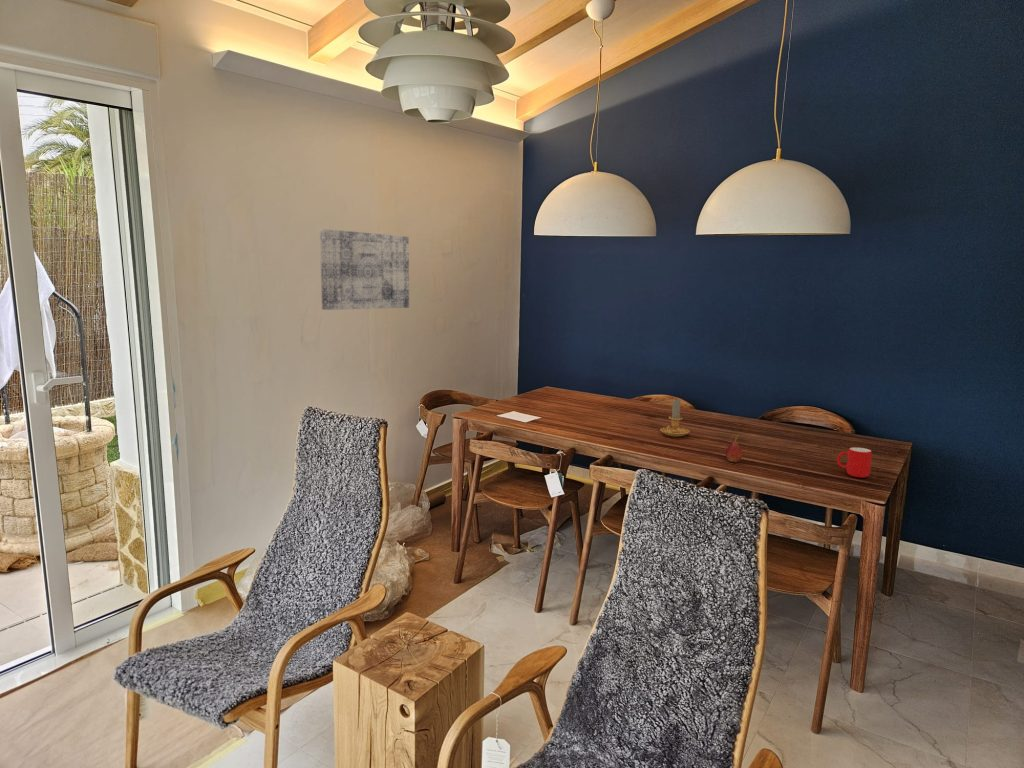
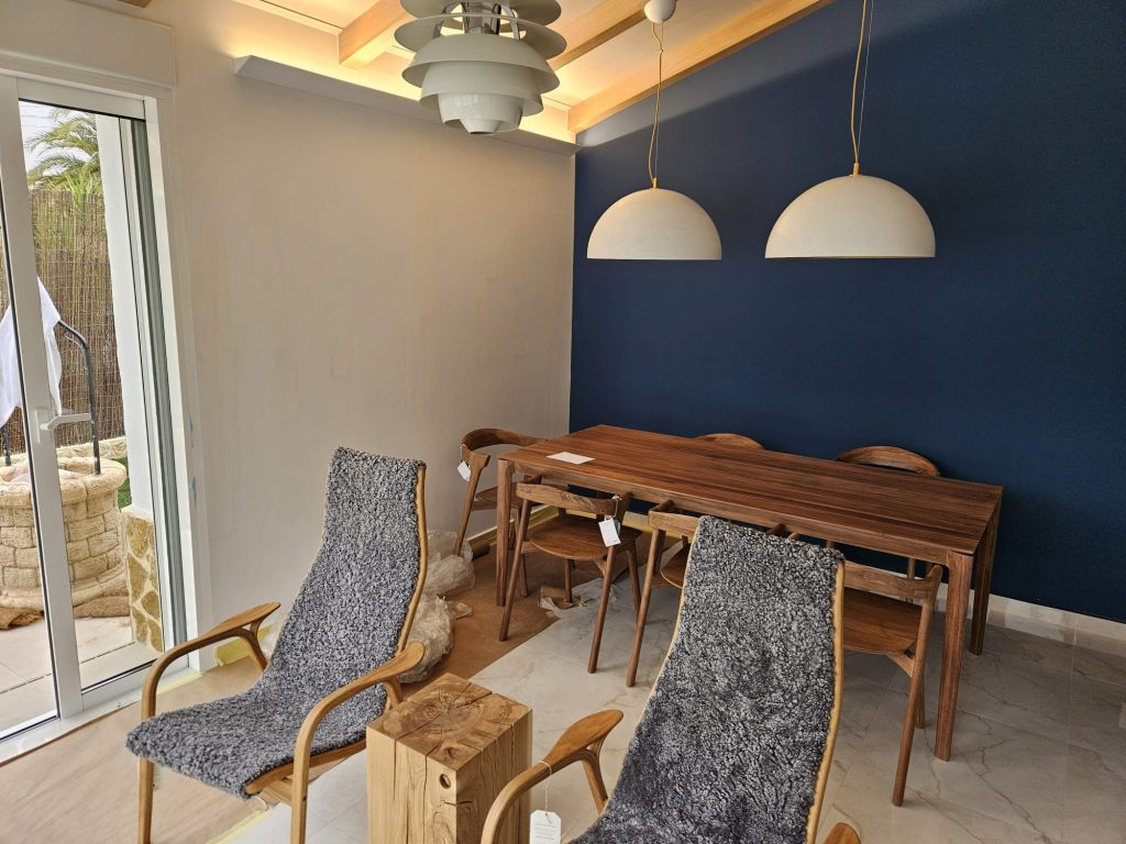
- candle (674, 417)
- fruit (734, 447)
- cup (853, 461)
- wall art (367, 271)
